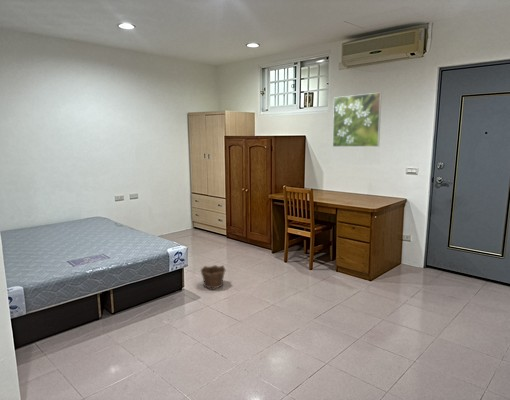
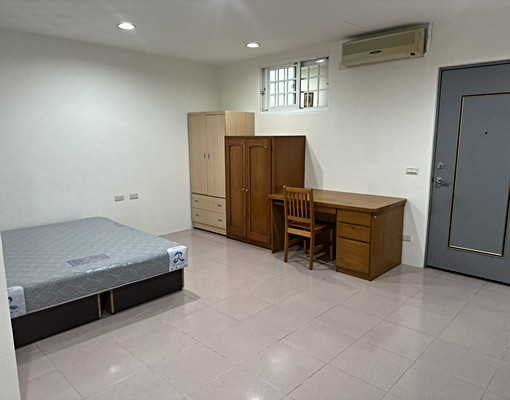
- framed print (355, 121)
- clay pot (213, 273)
